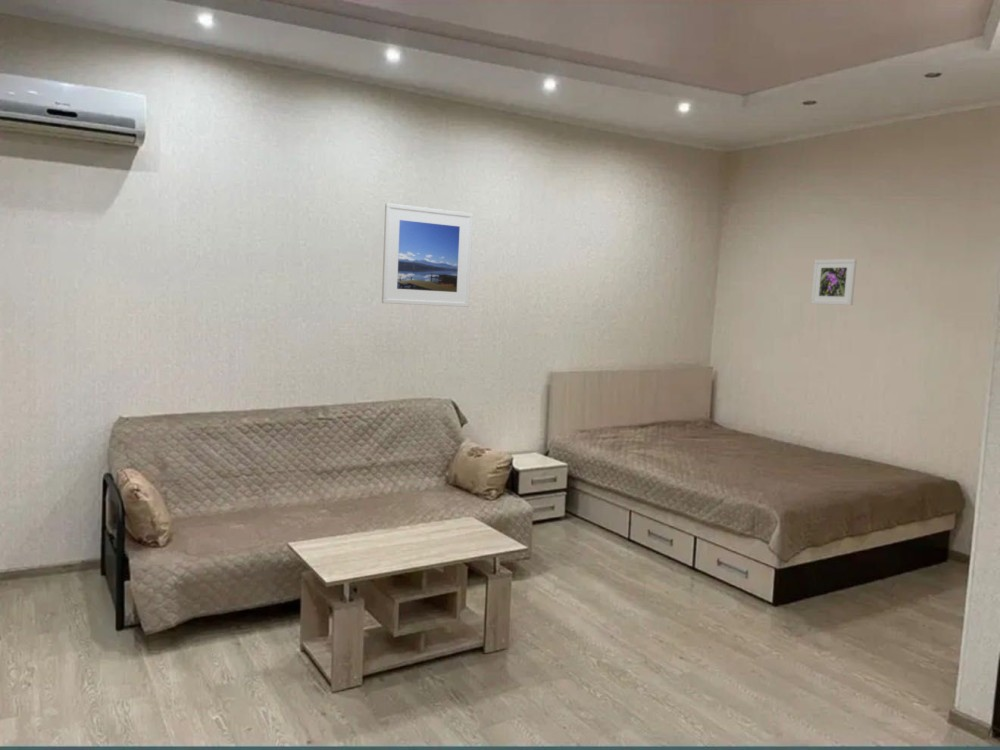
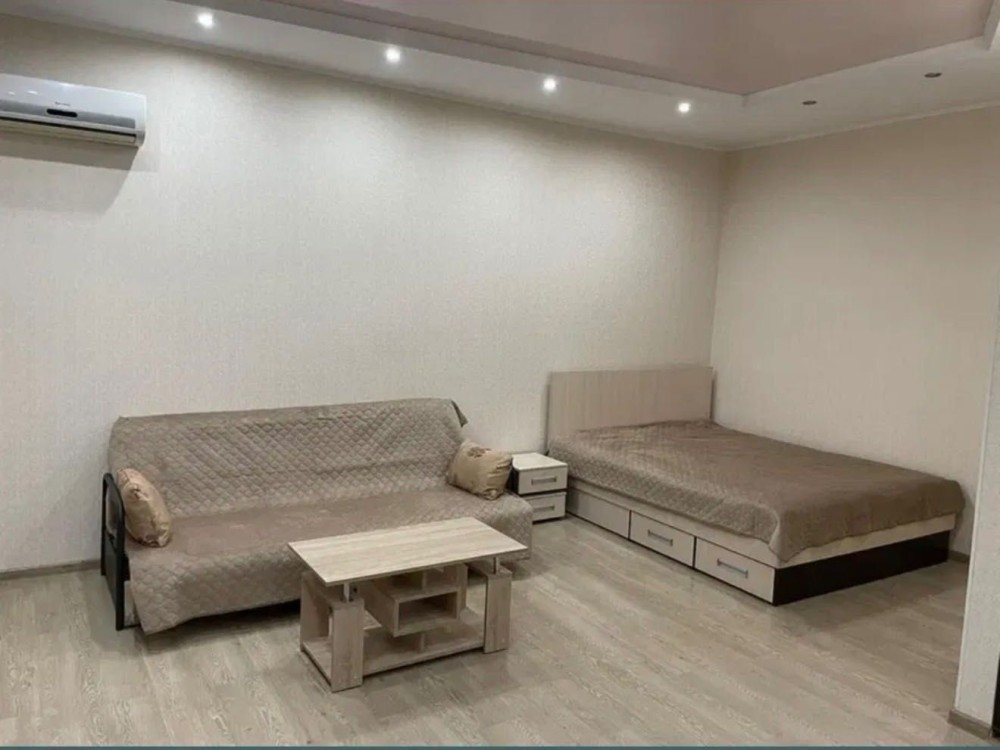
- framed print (833, 282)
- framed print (428, 257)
